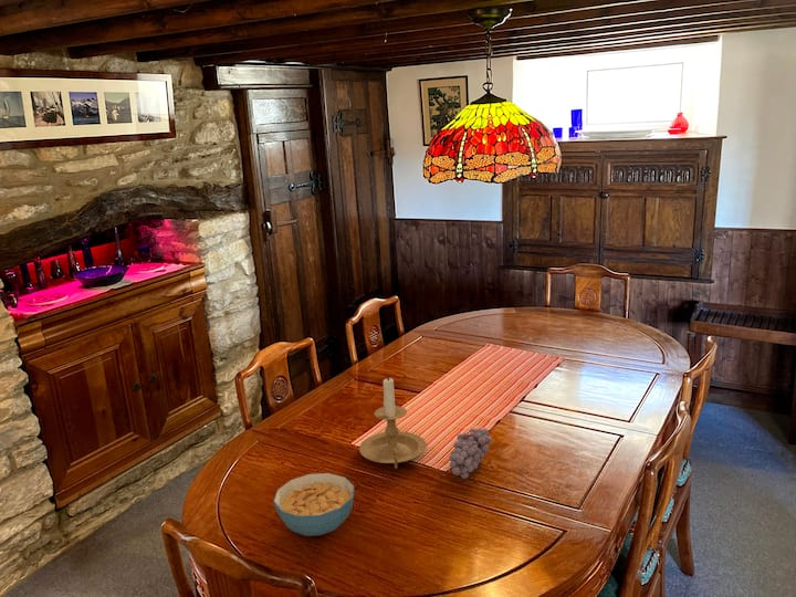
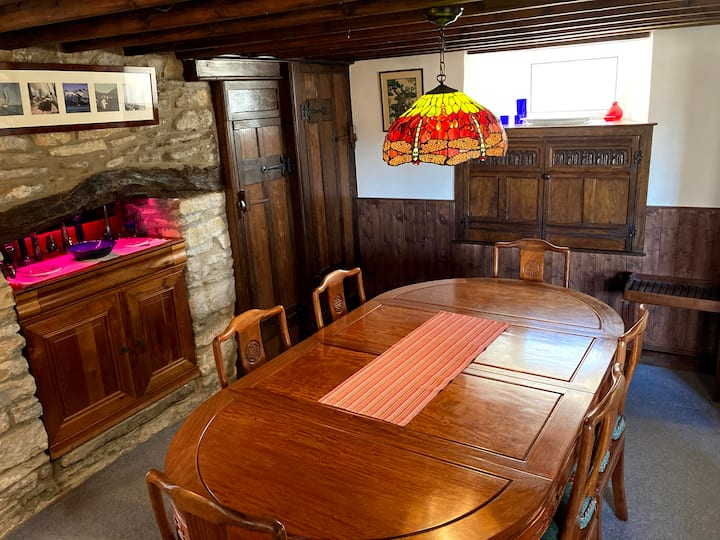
- cereal bowl (315, 511)
- candle holder (390, 416)
- fruit (468, 452)
